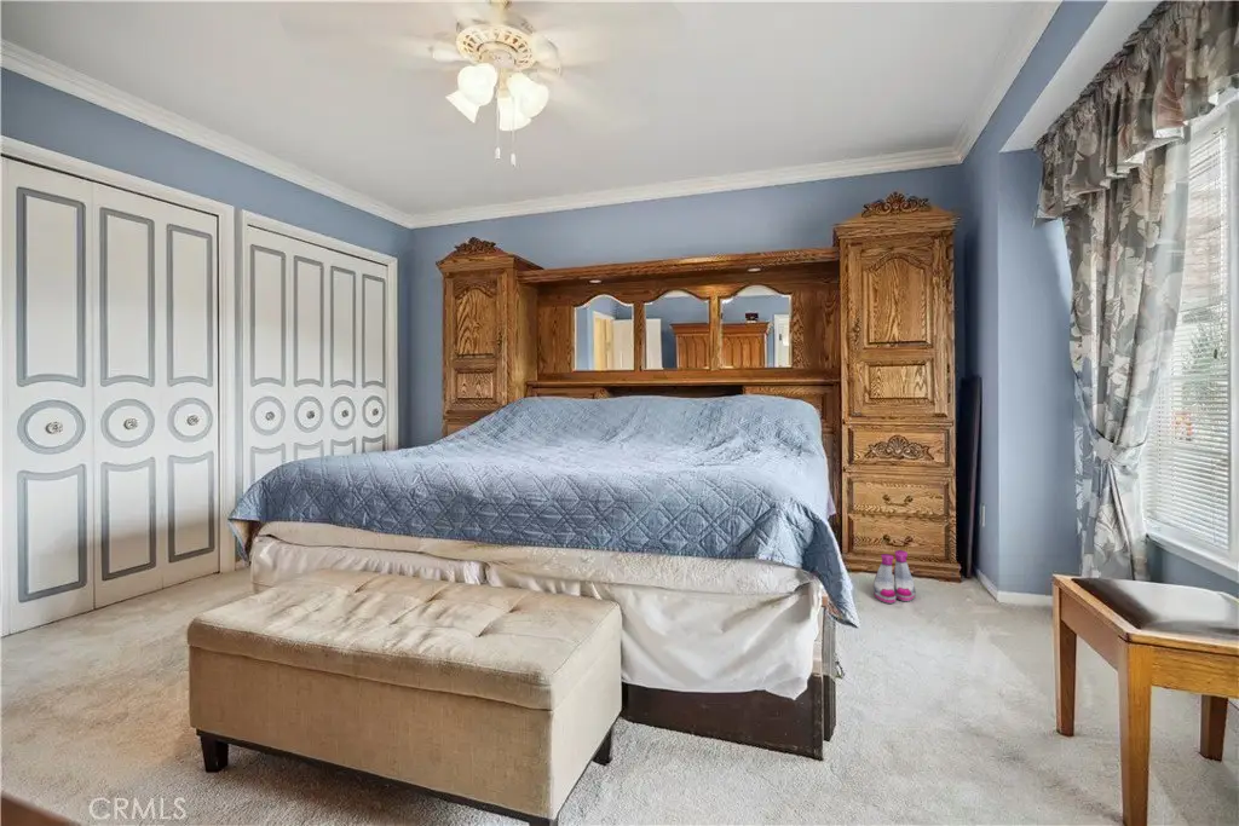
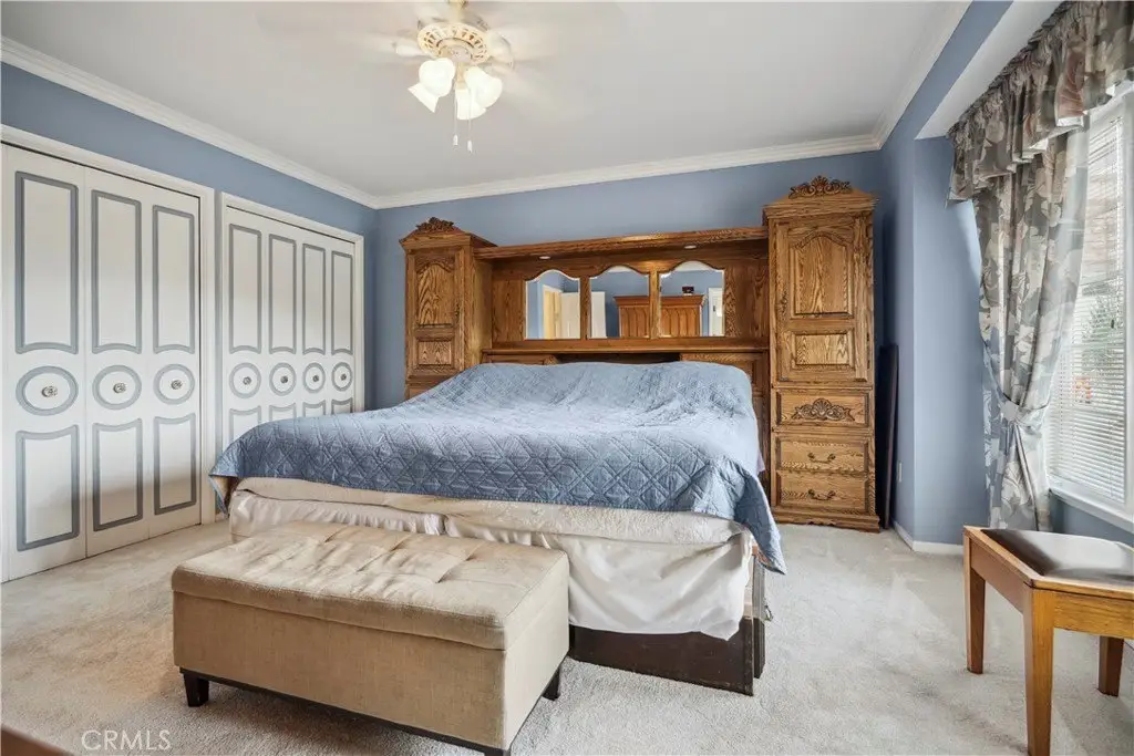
- boots (894, 573)
